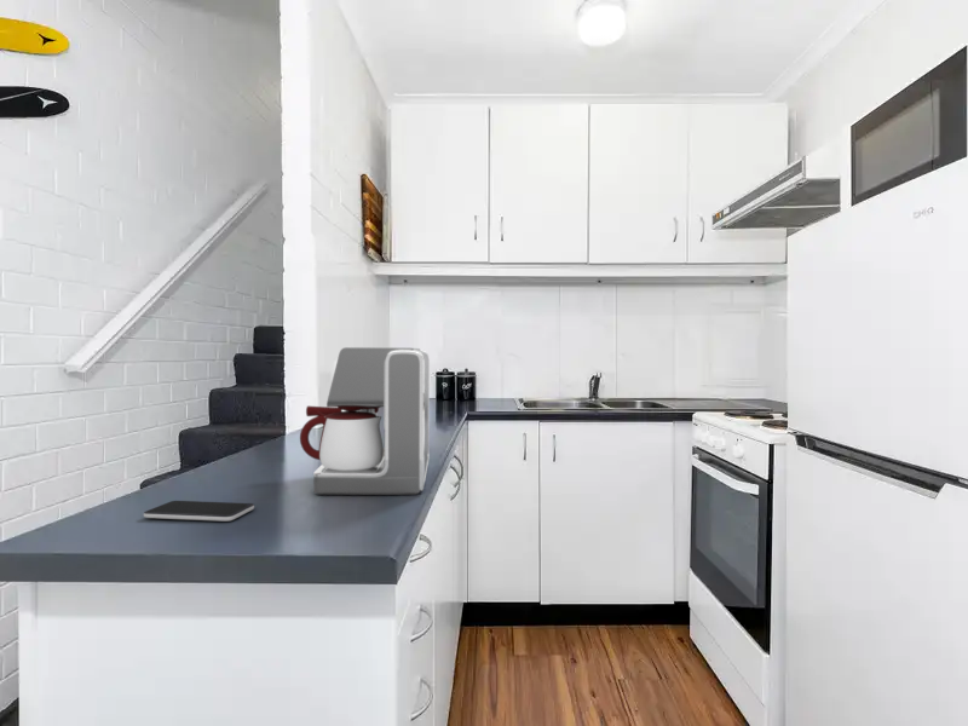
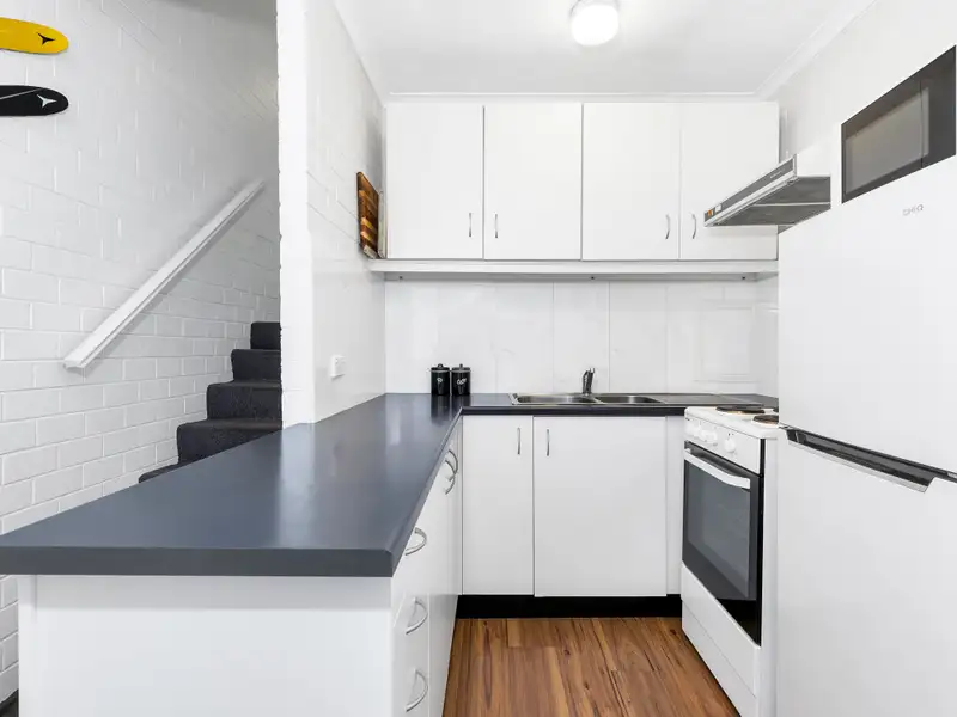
- smartphone (200, 509)
- coffee maker (384, 413)
